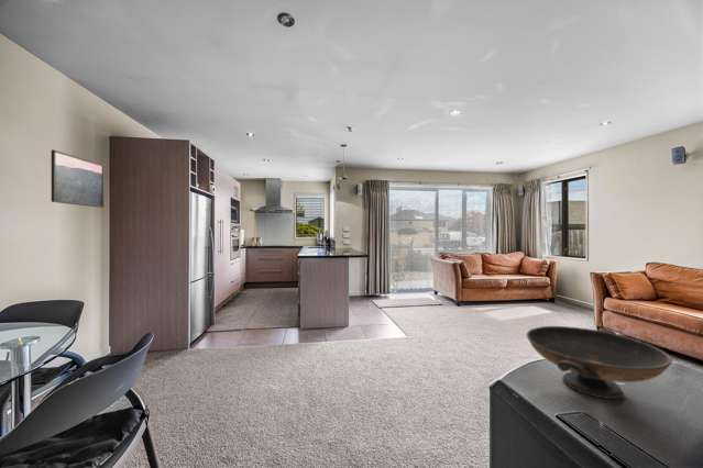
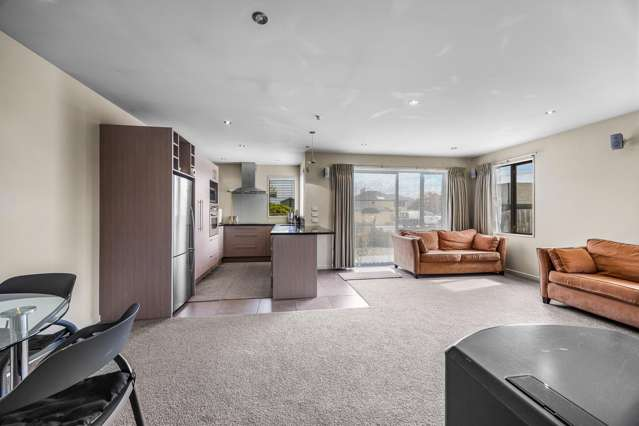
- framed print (79, 181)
- decorative bowl (590, 364)
